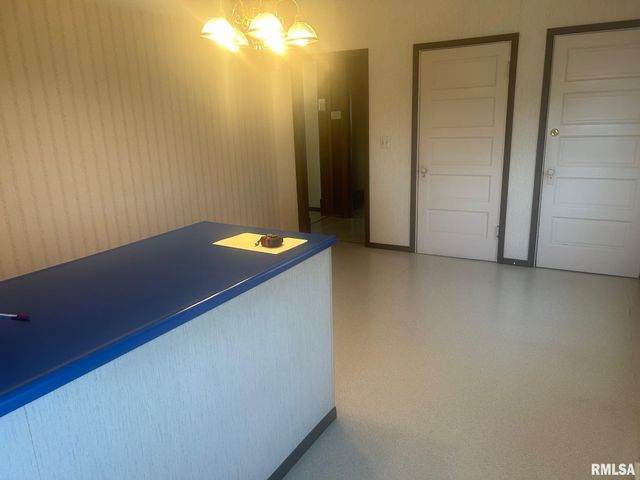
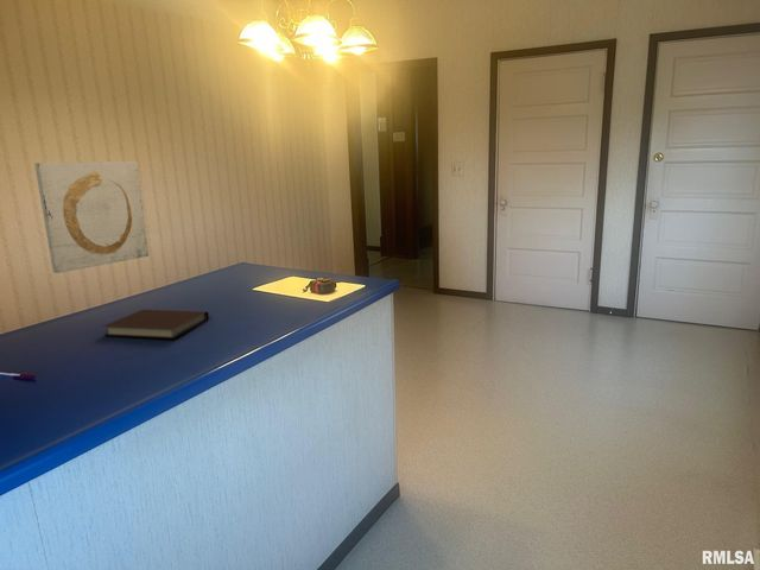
+ notebook (157, 322)
+ wall art (96, 214)
